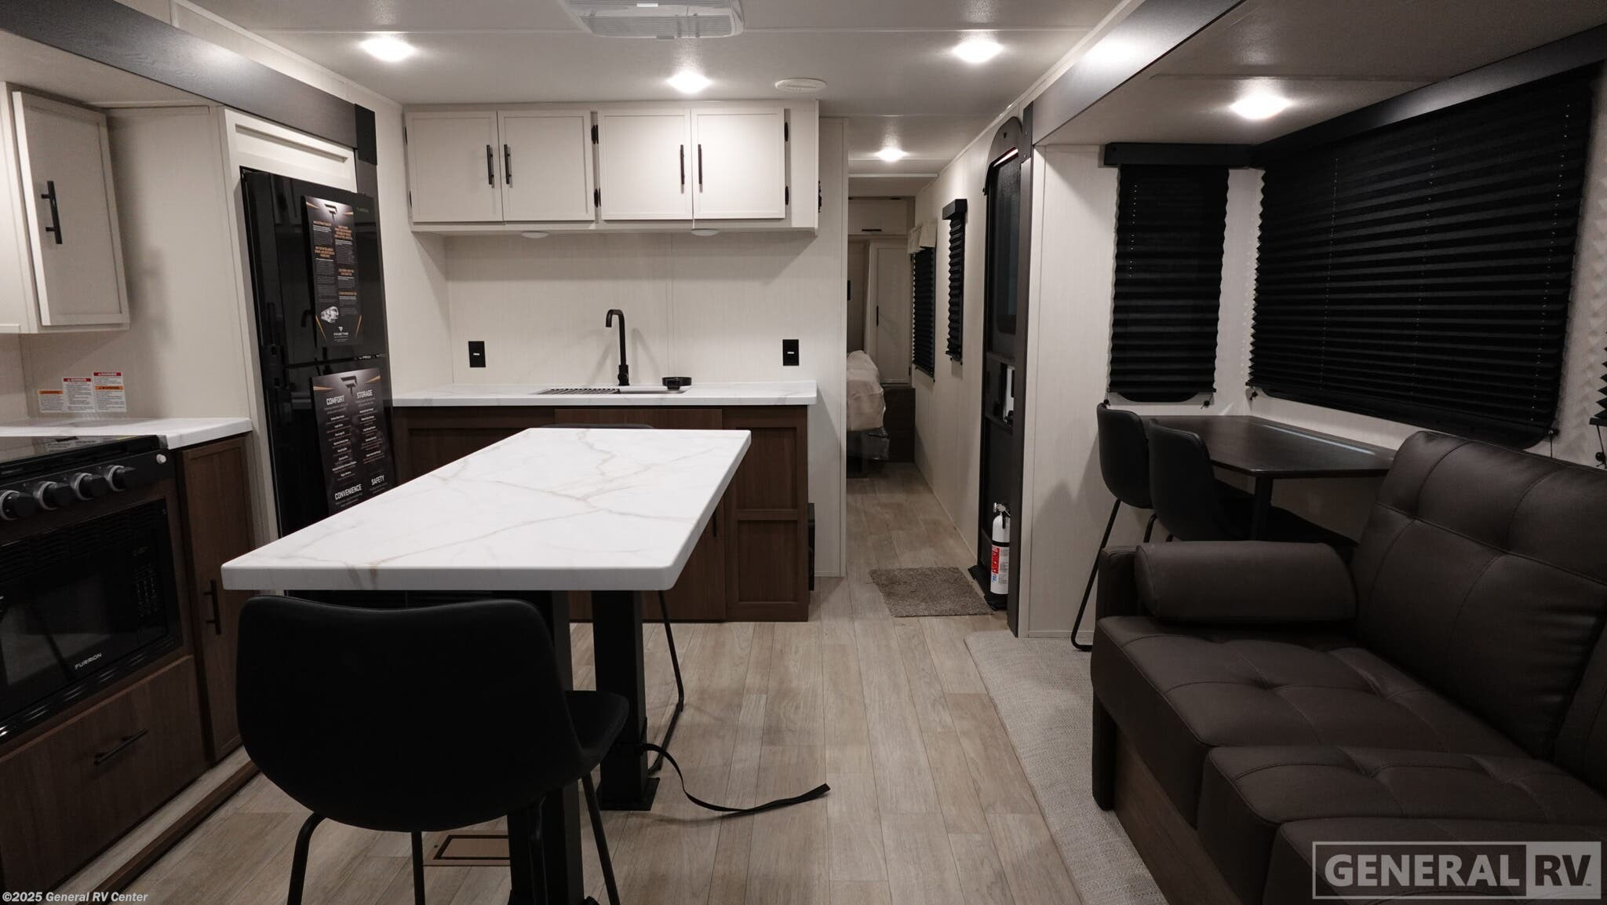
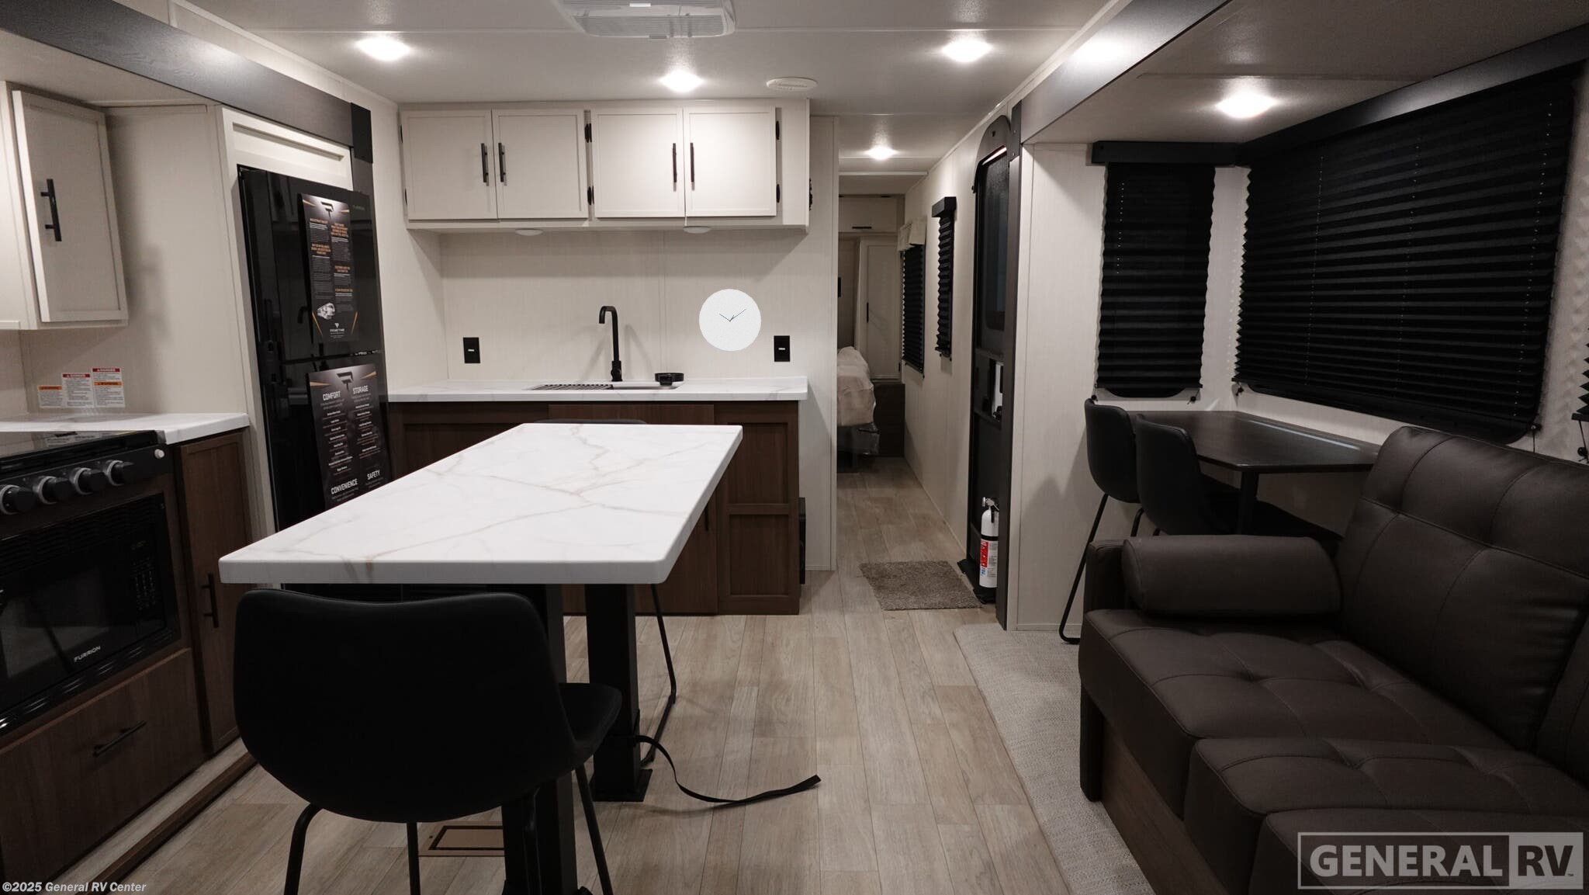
+ wall clock (729, 320)
